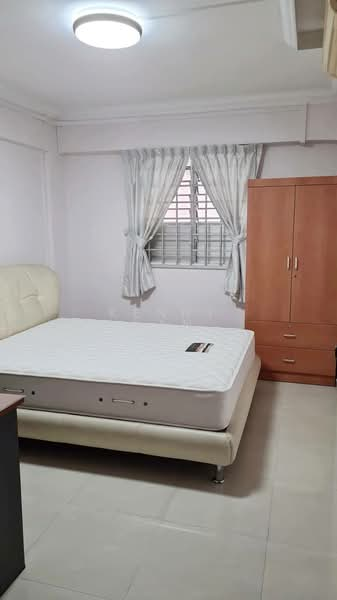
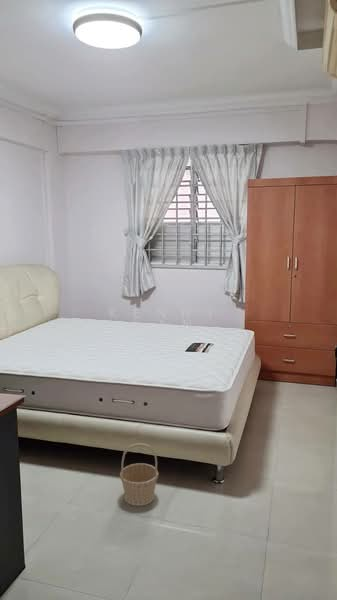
+ basket (139, 470)
